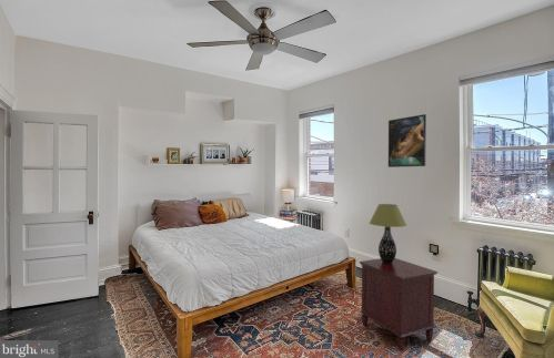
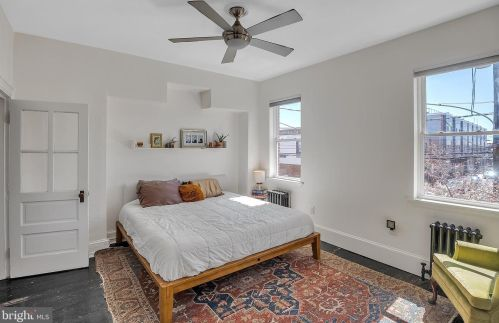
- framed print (405, 142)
- nightstand (395, 299)
- table lamp (387, 233)
